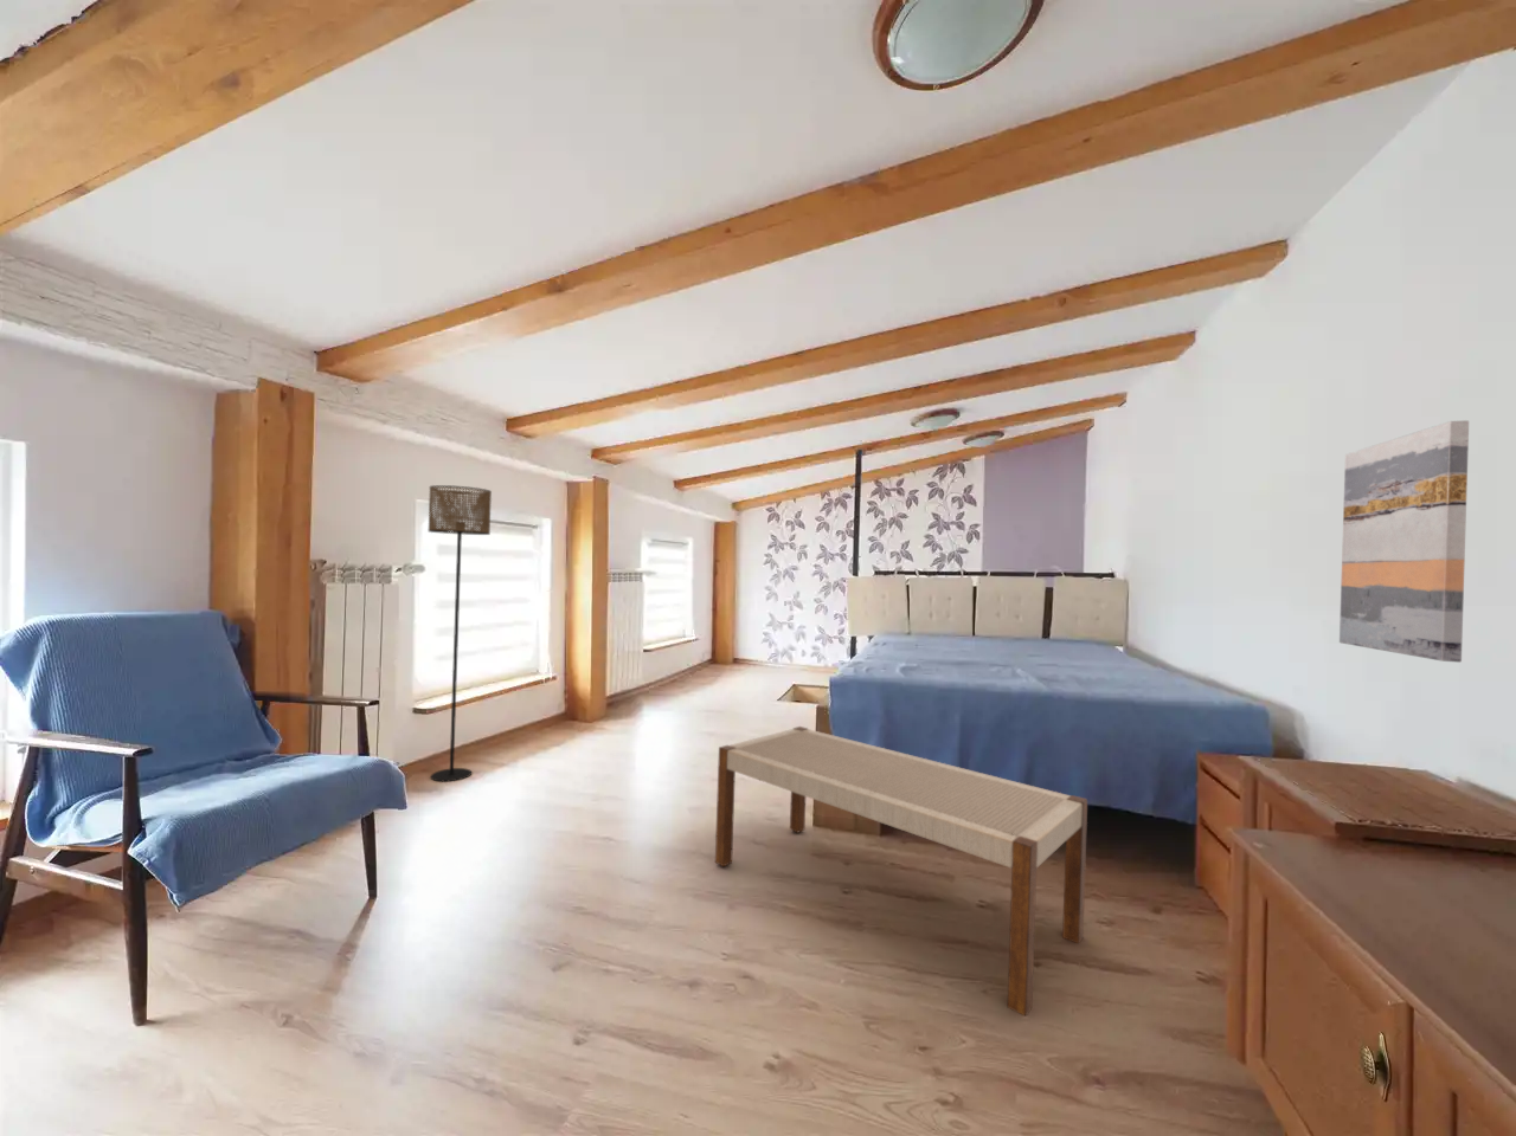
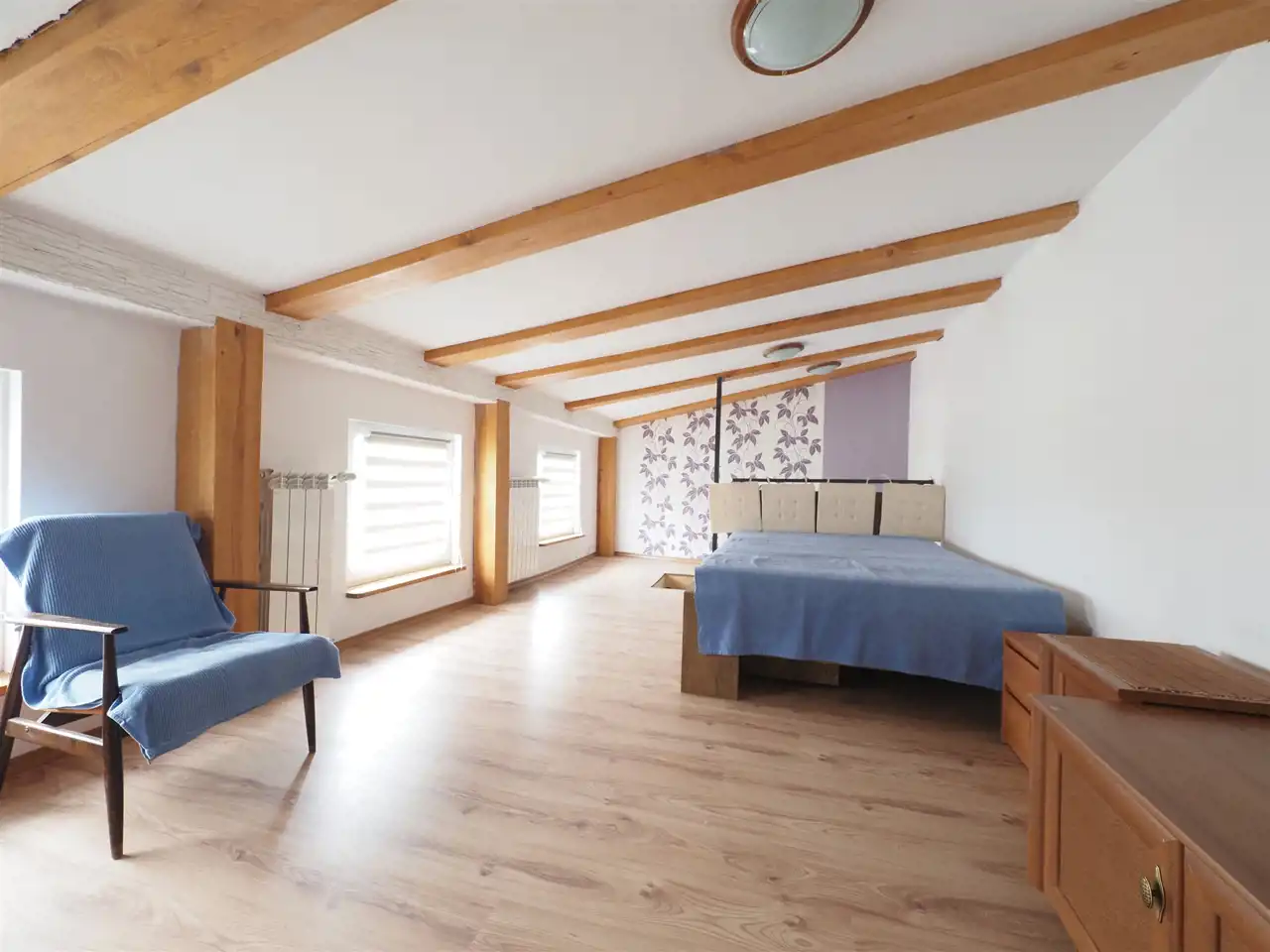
- wall art (1395, 544)
- floor lamp (456, 632)
- bench (886, 823)
